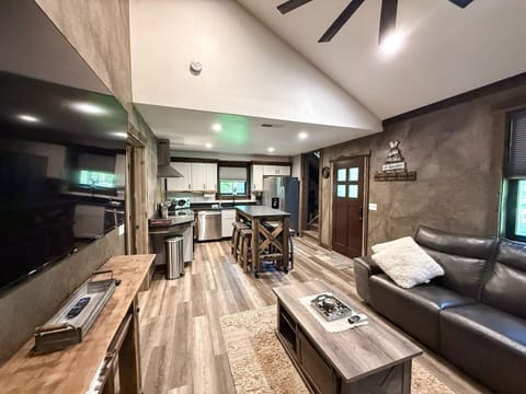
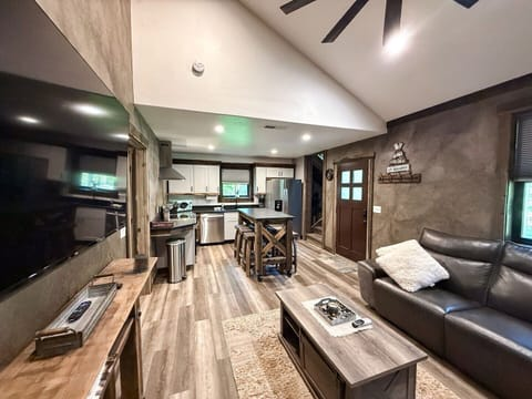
+ candle (139, 263)
